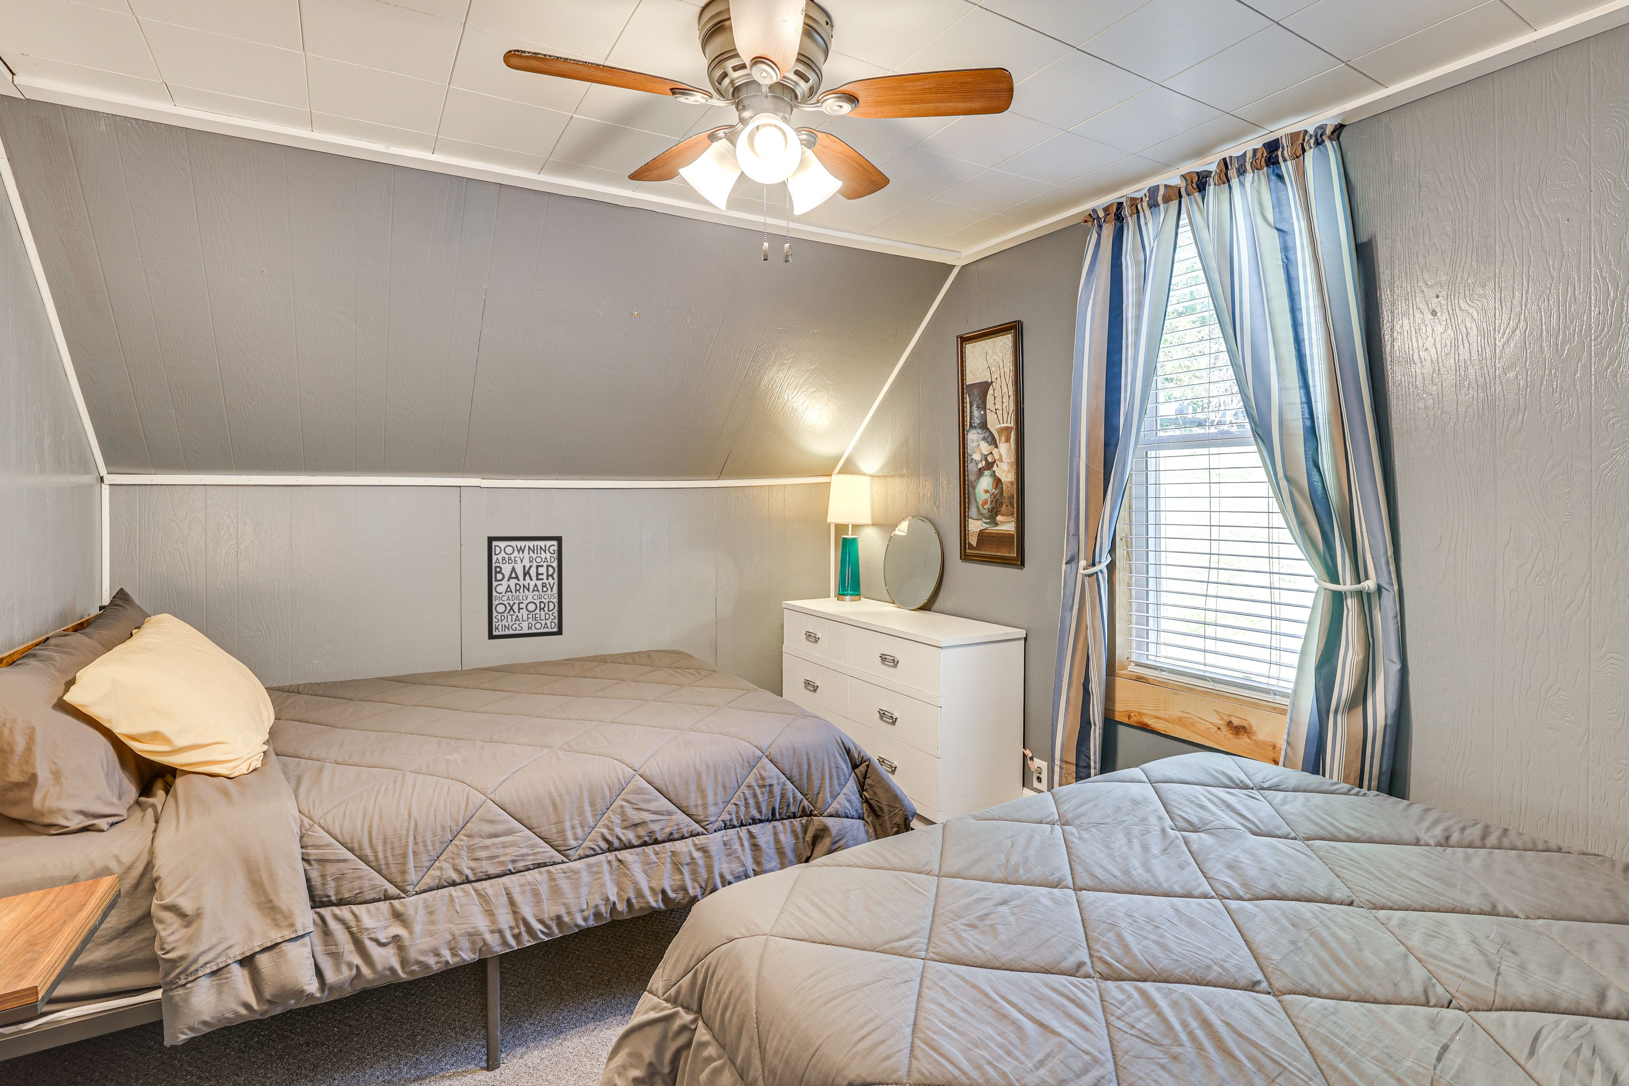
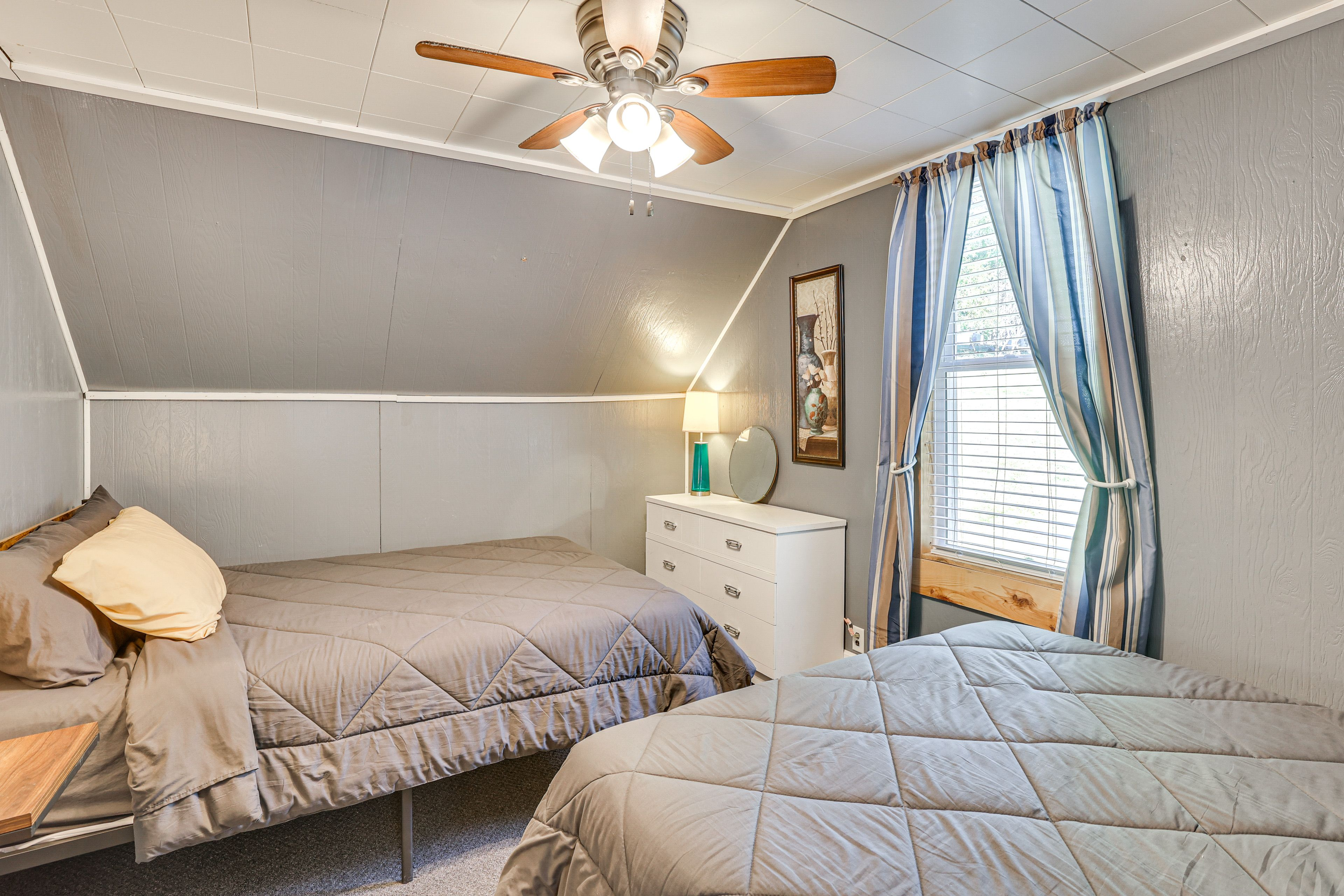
- wall art (526, 587)
